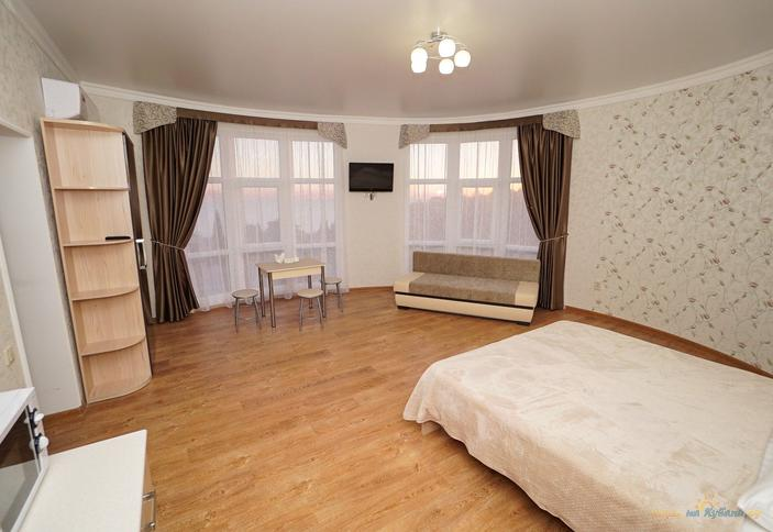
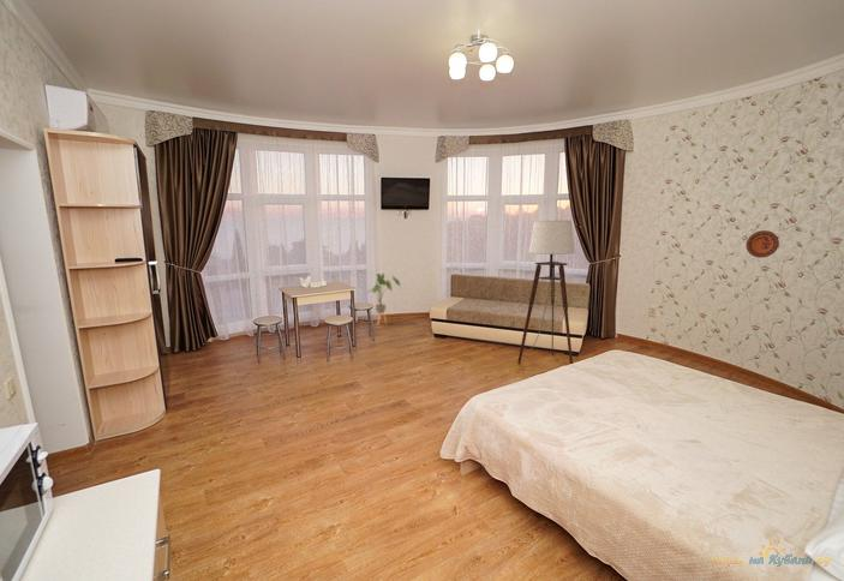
+ house plant (381, 298)
+ floor lamp (535, 290)
+ decorative plate (761, 244)
